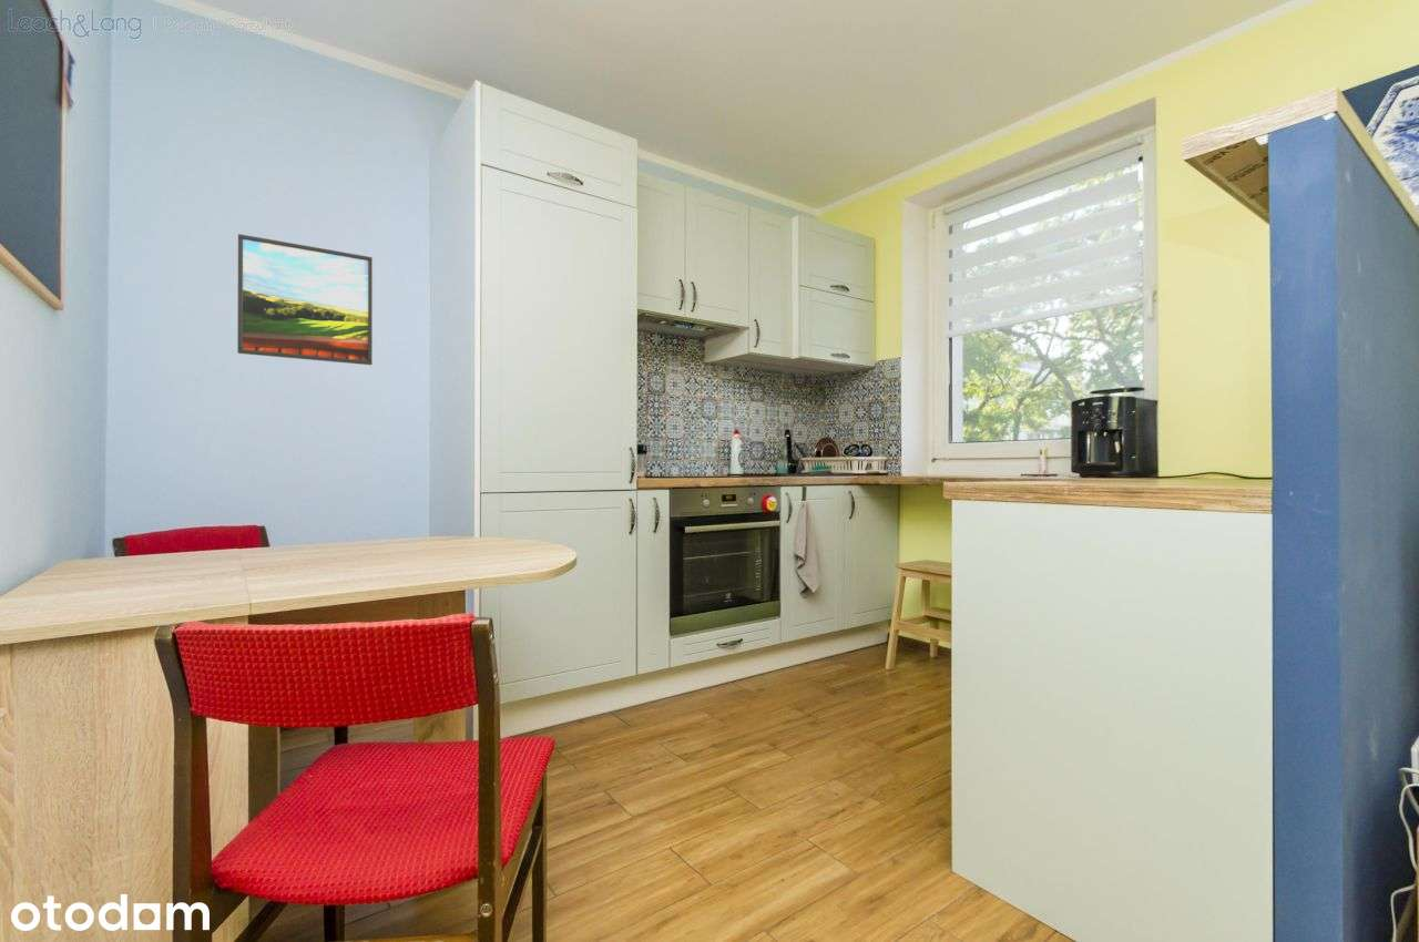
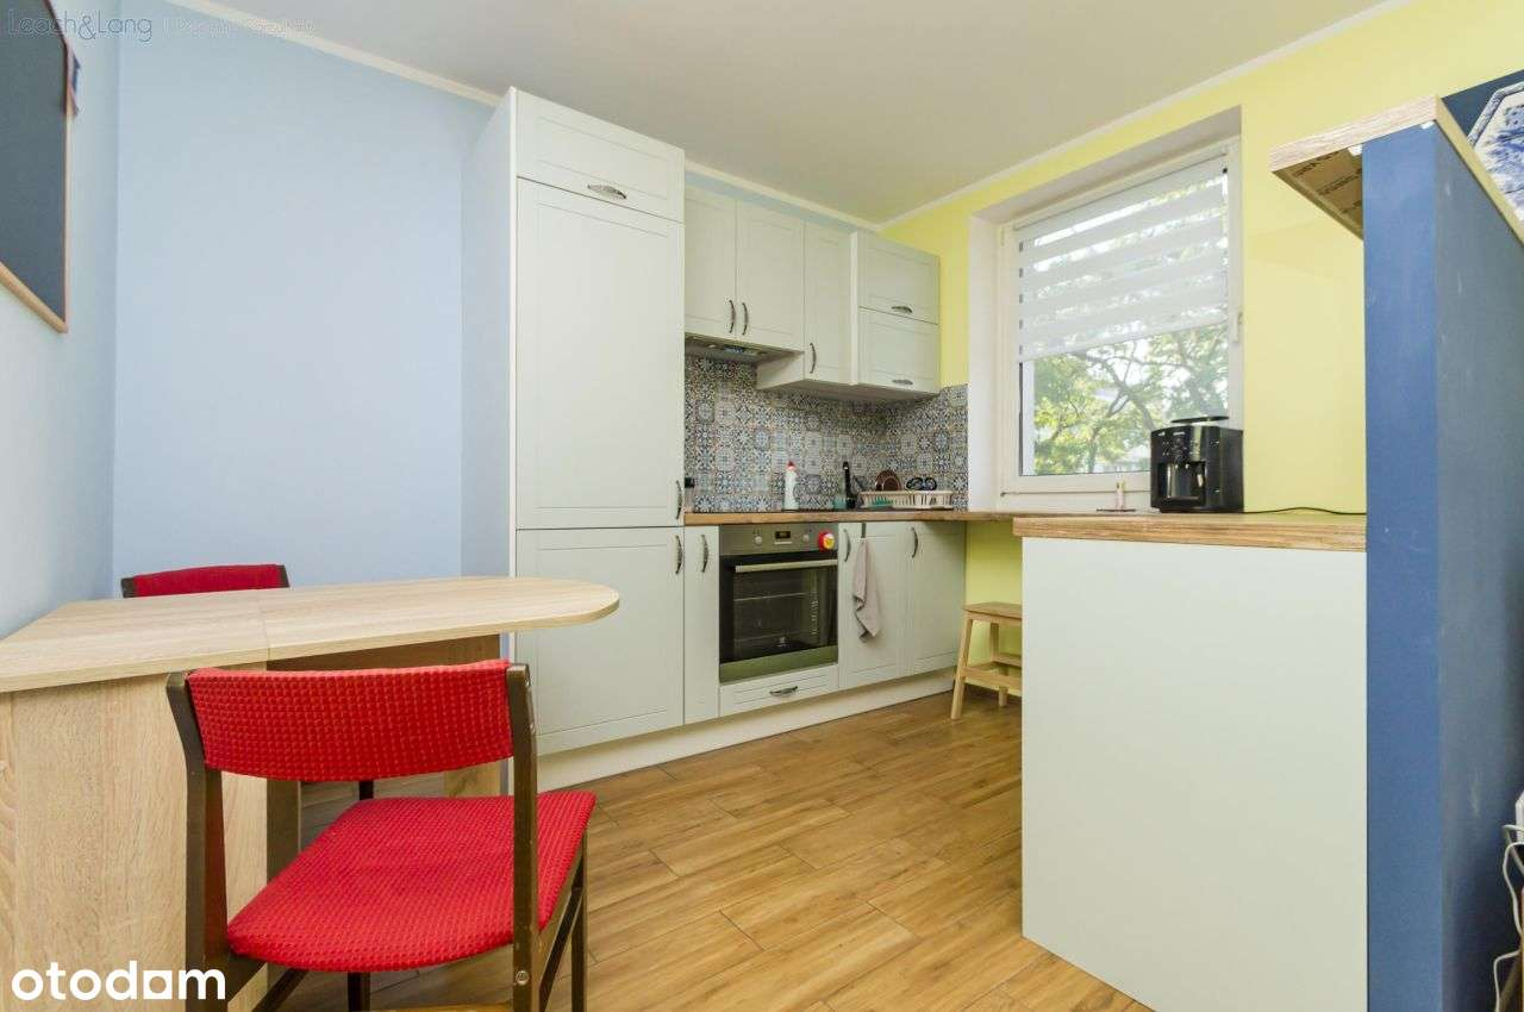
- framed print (308, 303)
